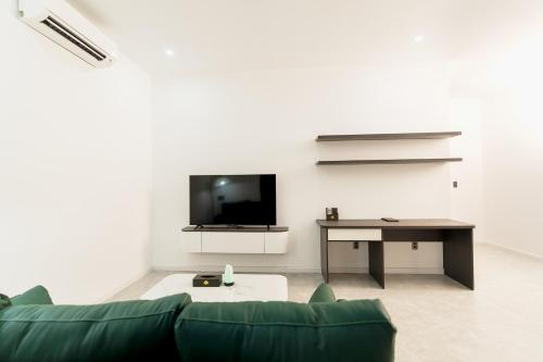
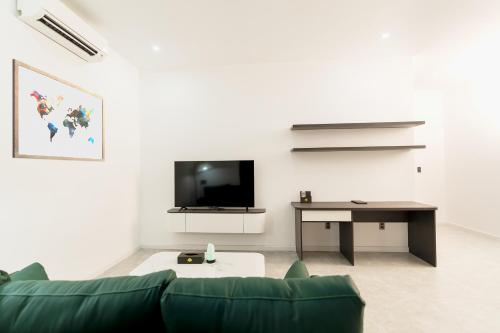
+ wall art (68, 121)
